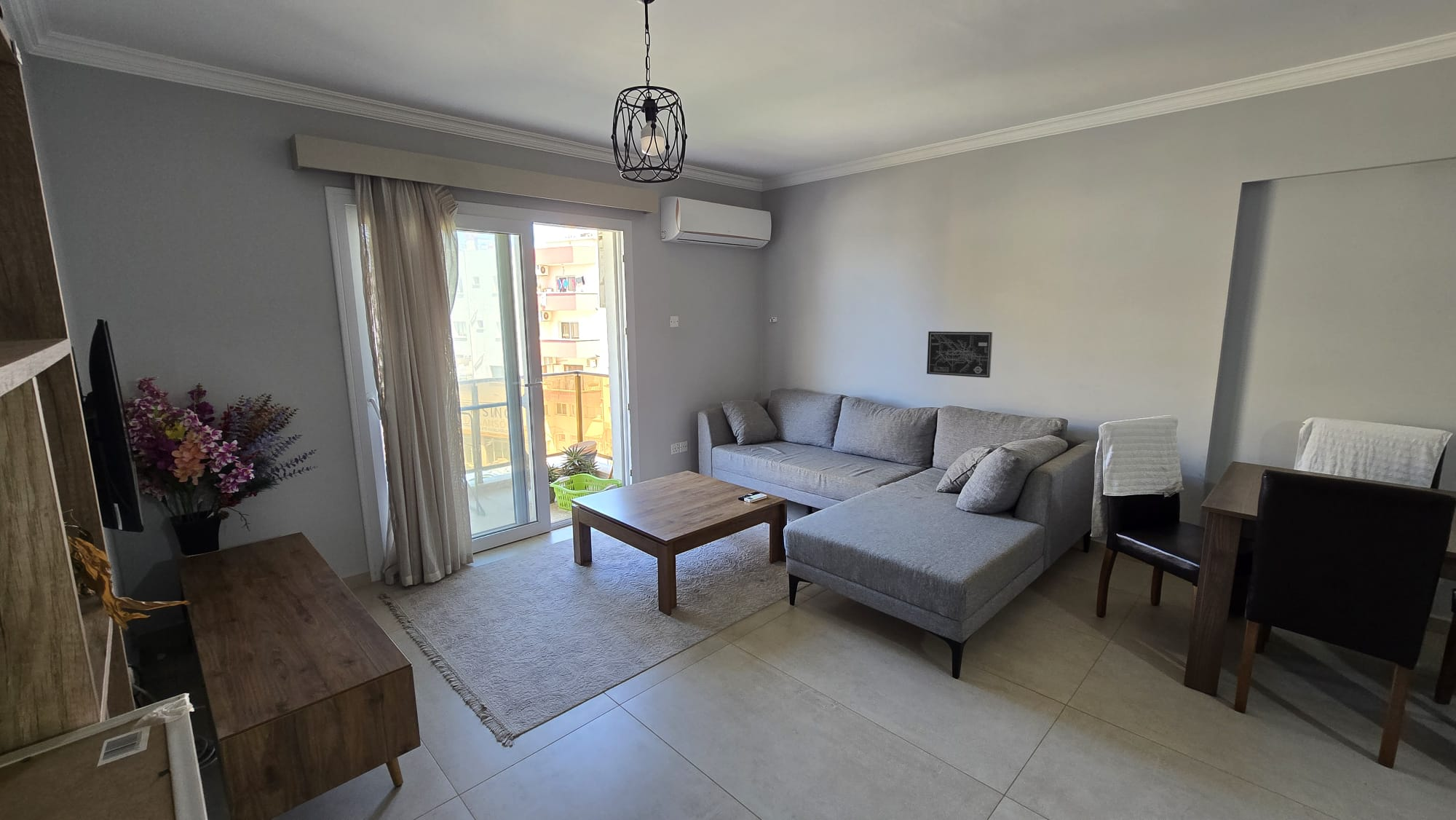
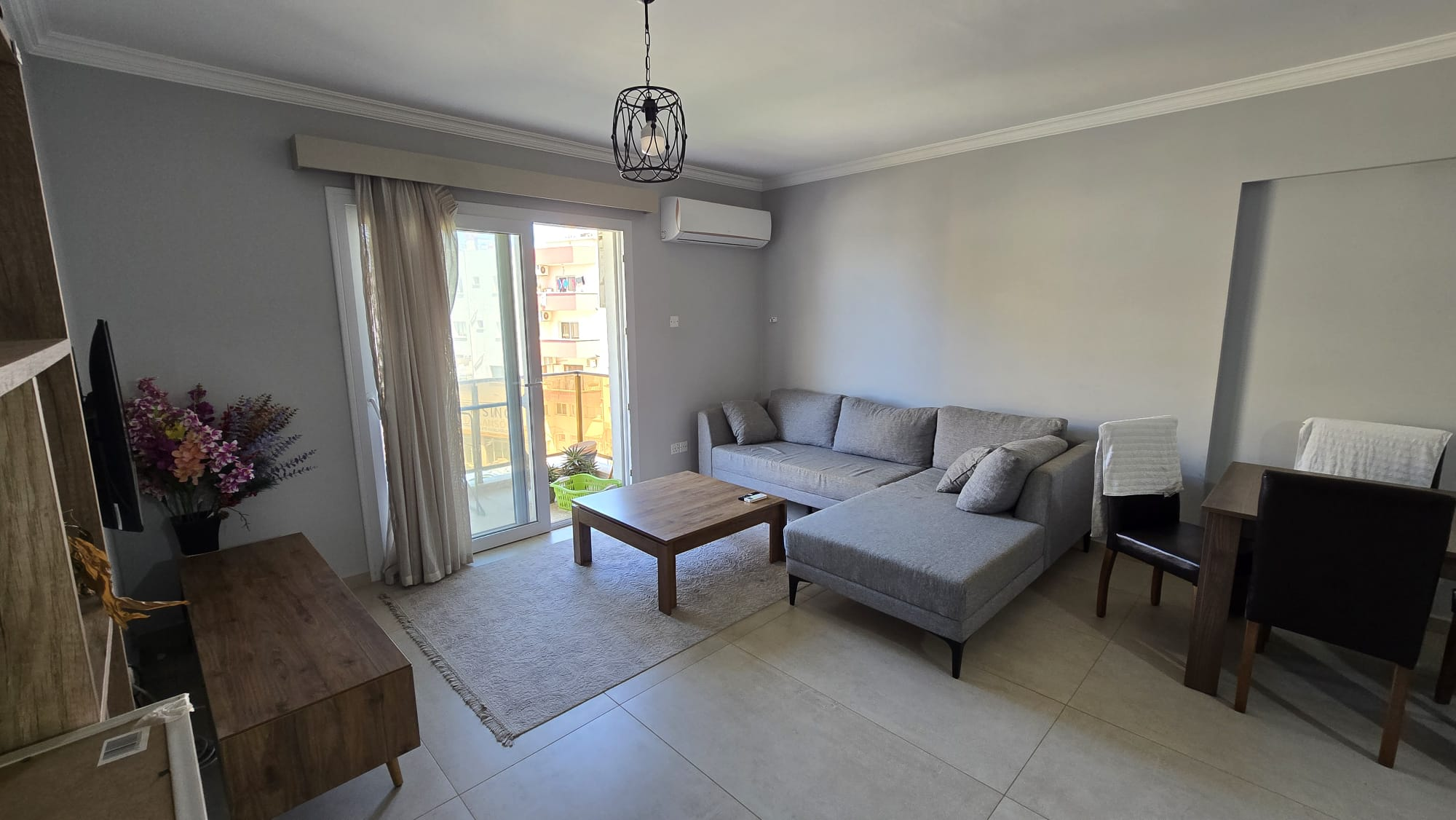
- wall art (958, 353)
